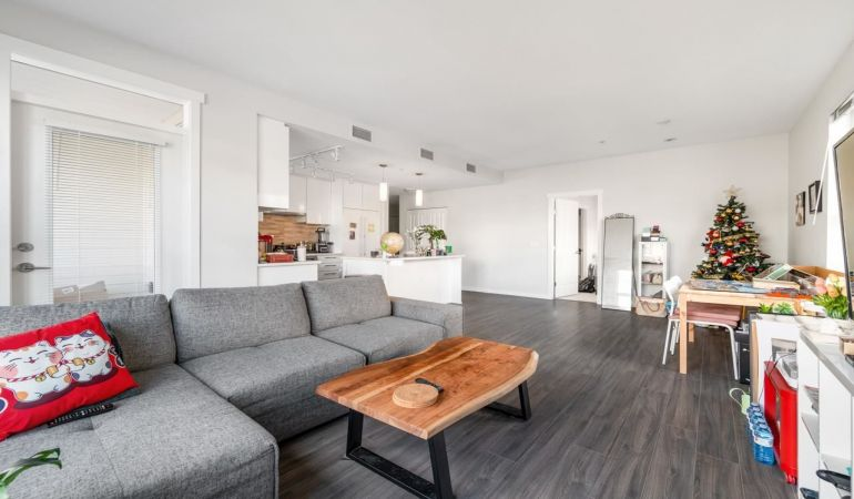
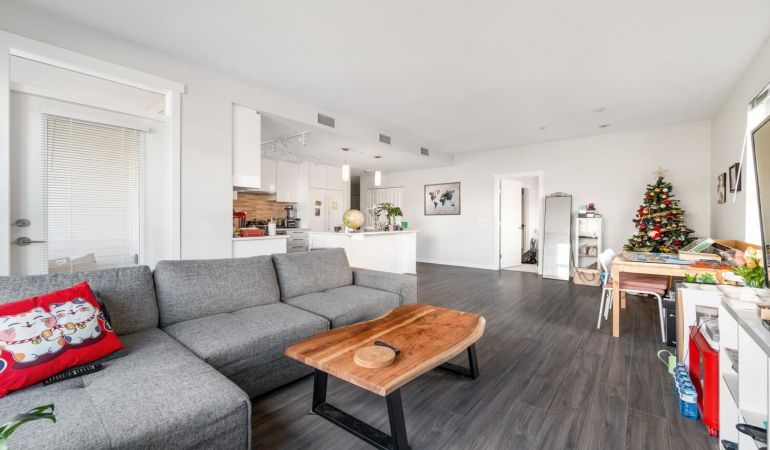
+ wall art (441, 199)
